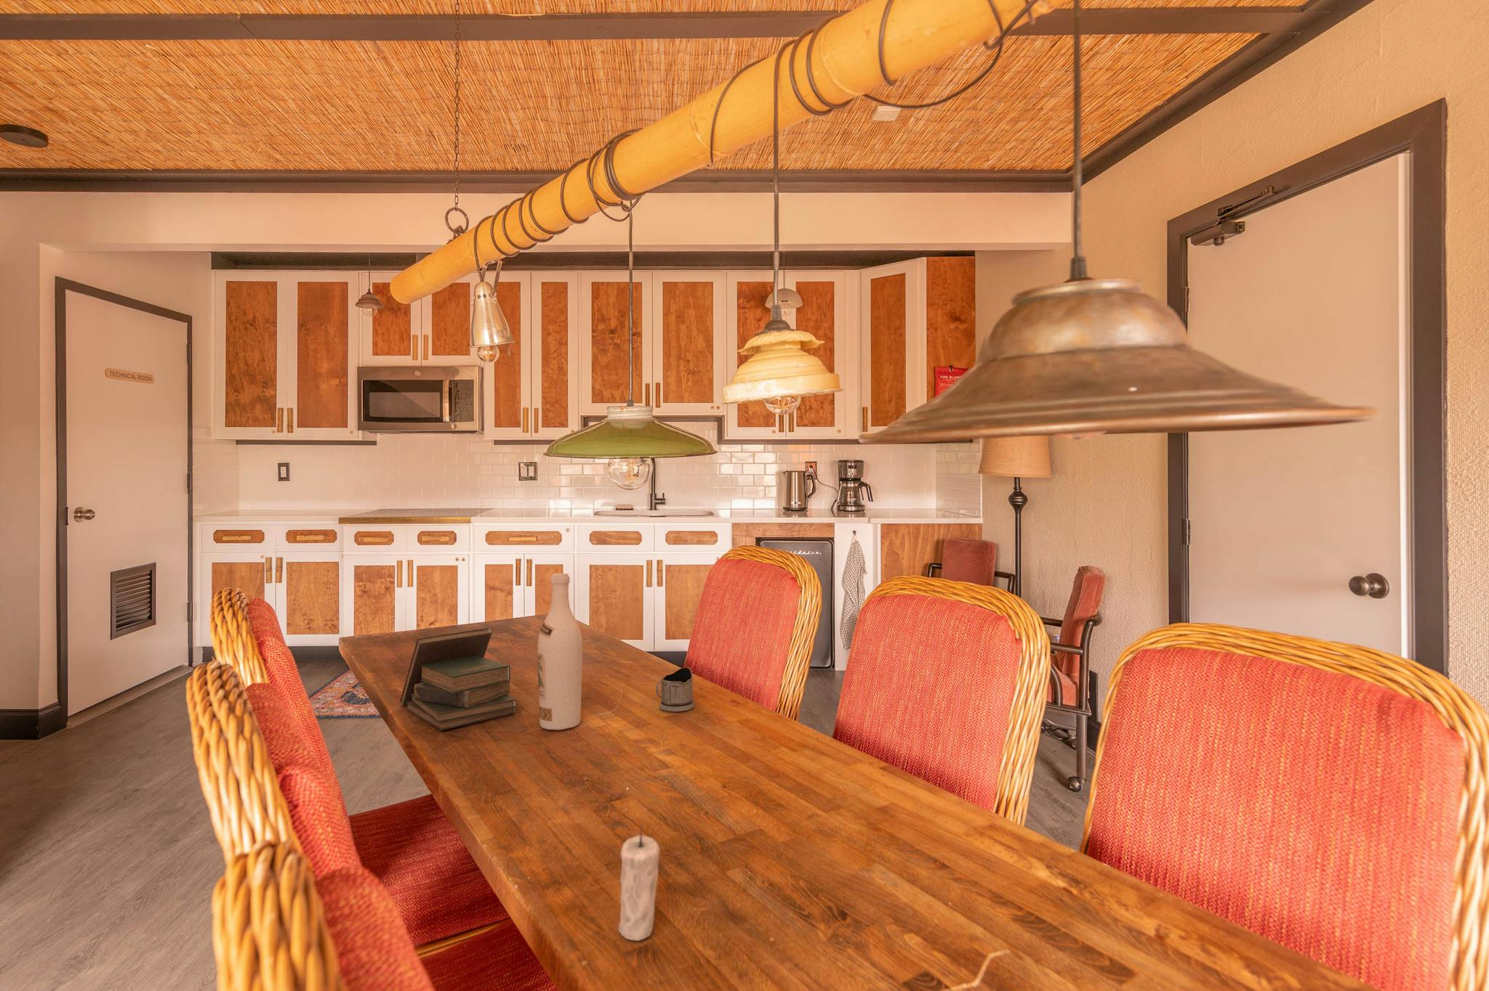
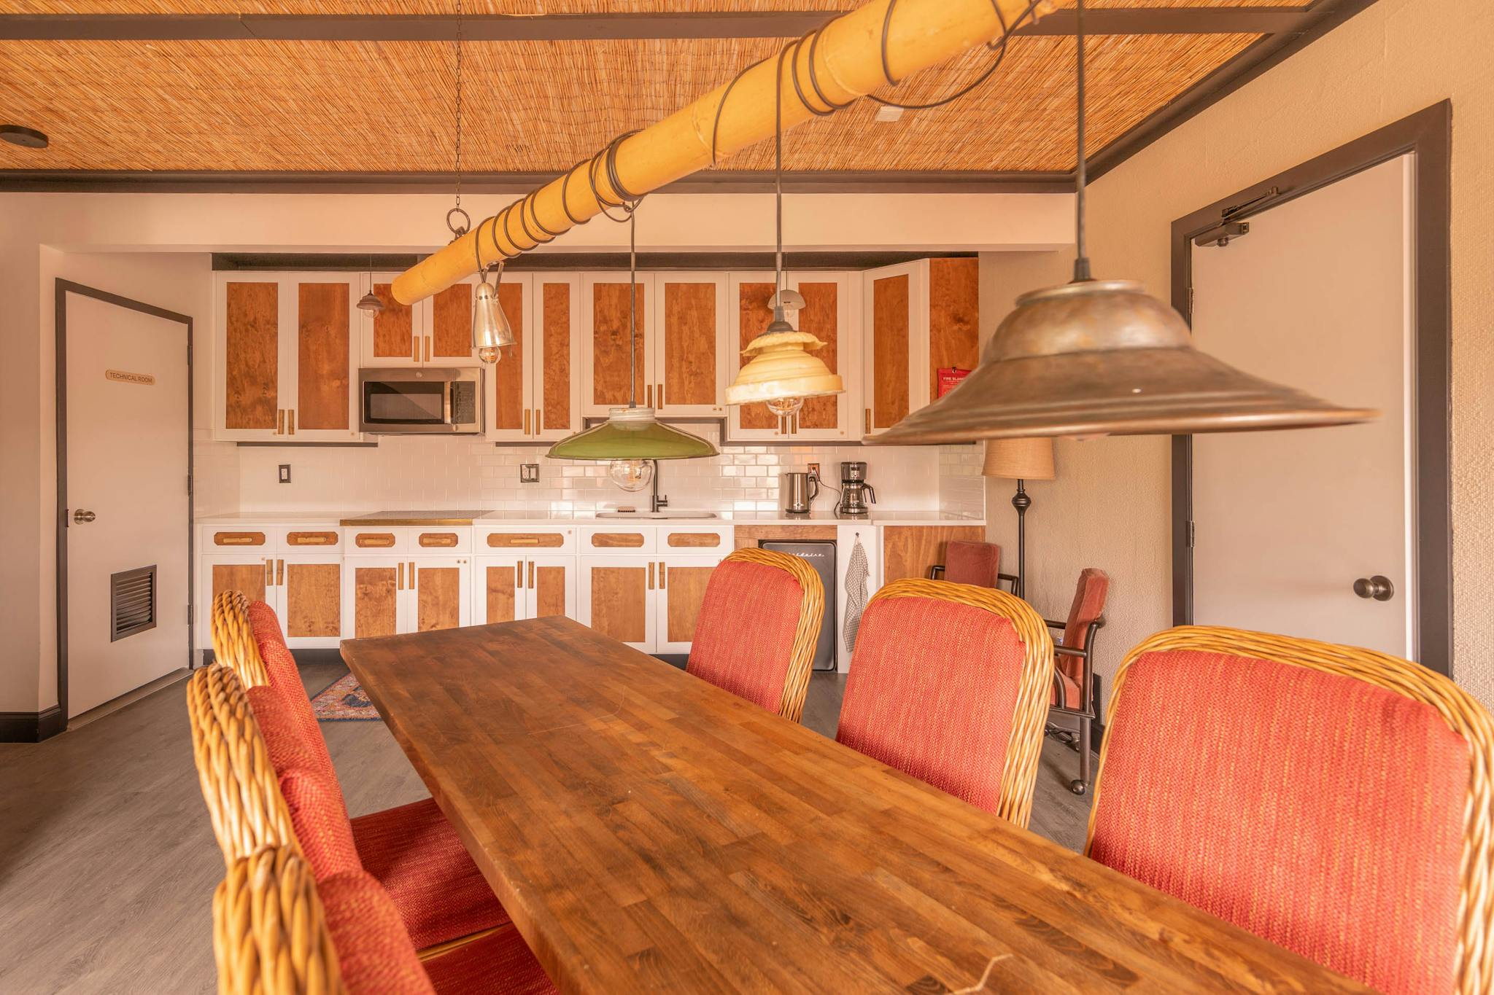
- candle (639, 877)
- wine bottle (560, 648)
- tea glass holder (672, 690)
- book (458, 671)
